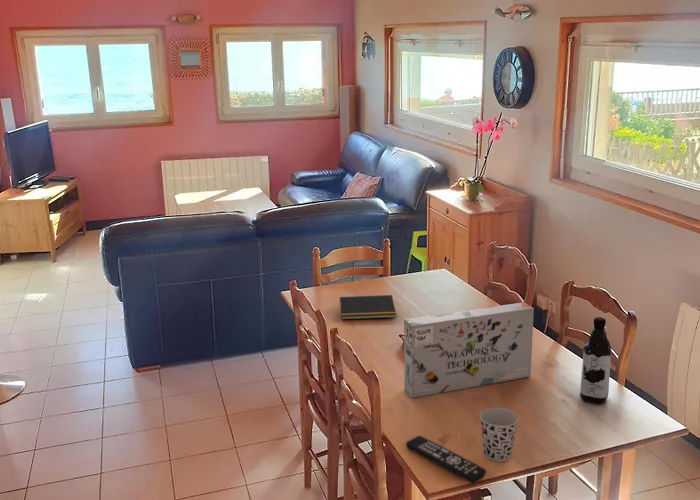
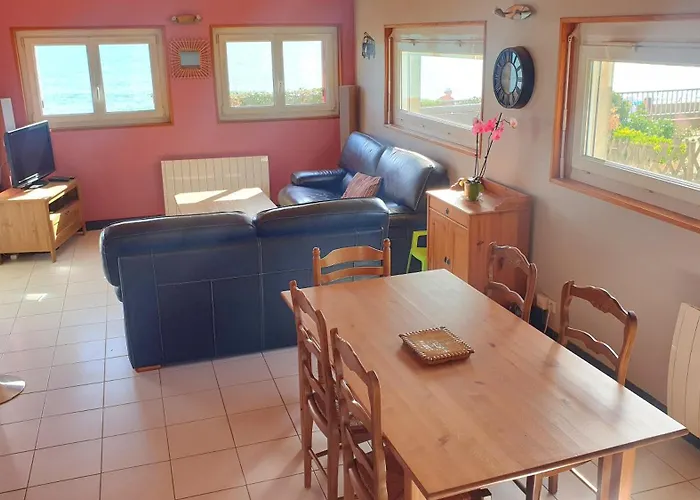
- remote control (444, 458)
- water bottle (596, 359)
- toy set box (469, 348)
- notepad (367, 306)
- cup (498, 435)
